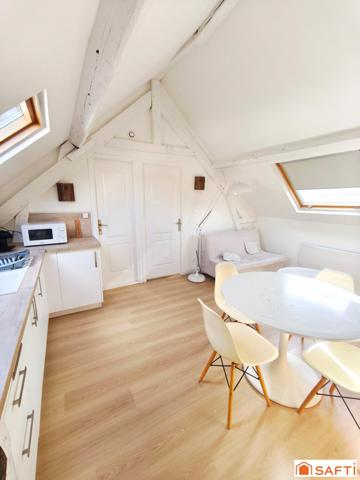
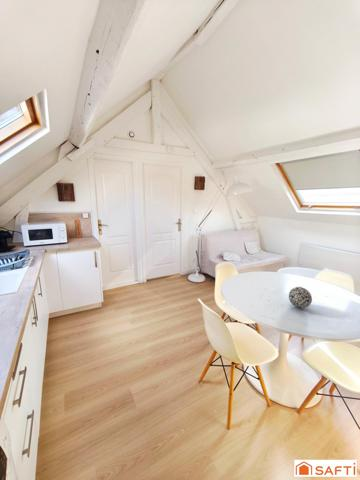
+ decorative ball (300, 296)
